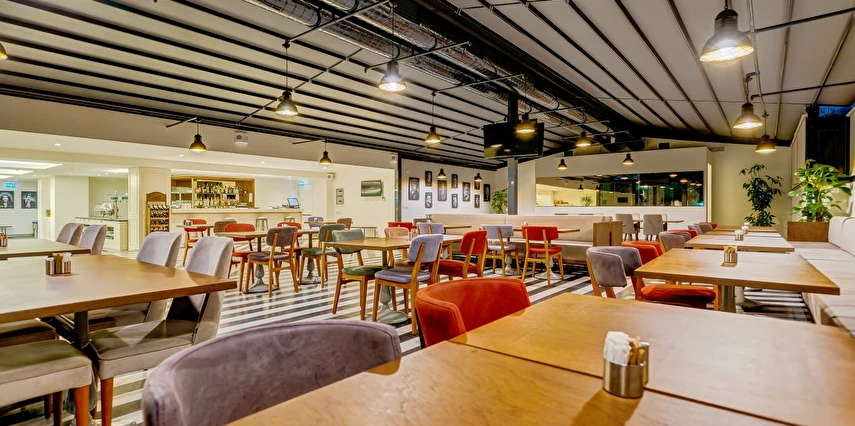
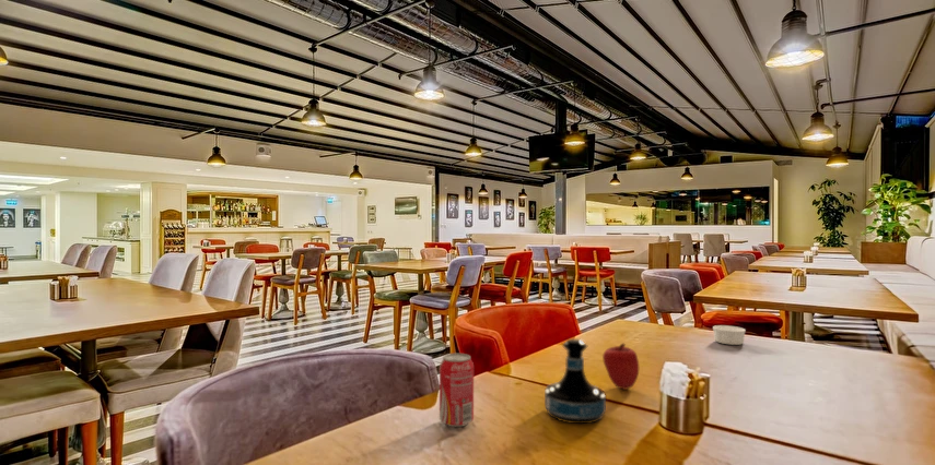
+ tequila bottle (574, 377)
+ beverage can (456, 389)
+ ramekin (728, 334)
+ apple (620, 365)
